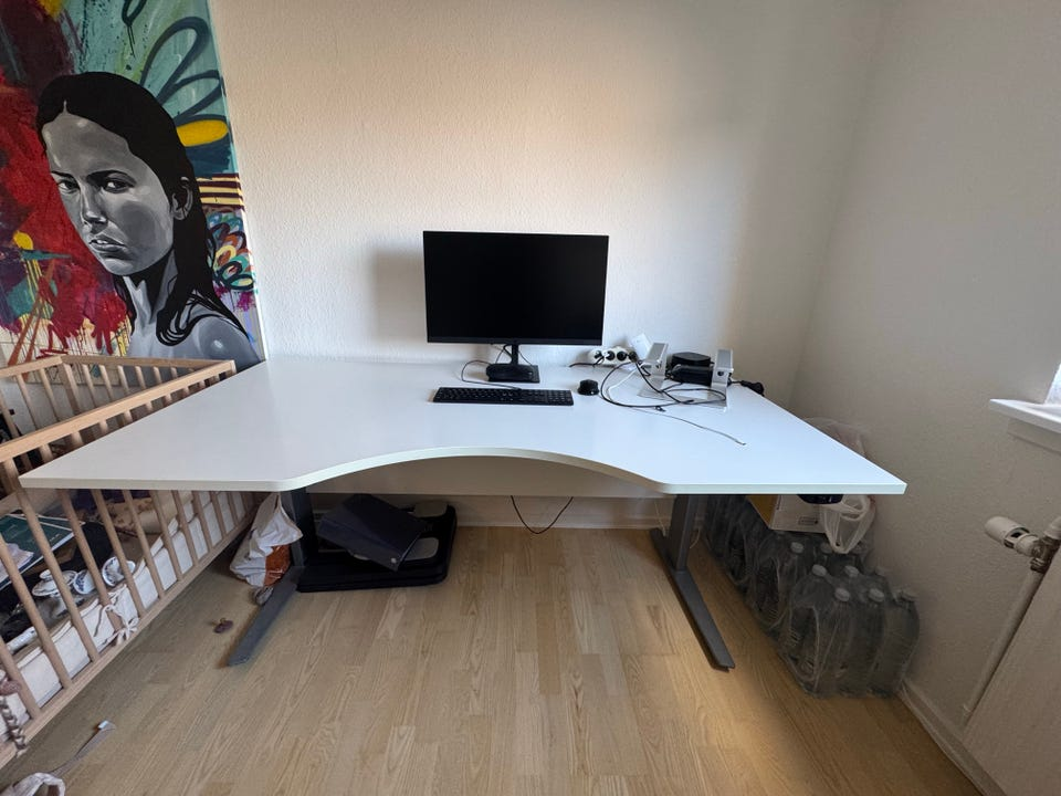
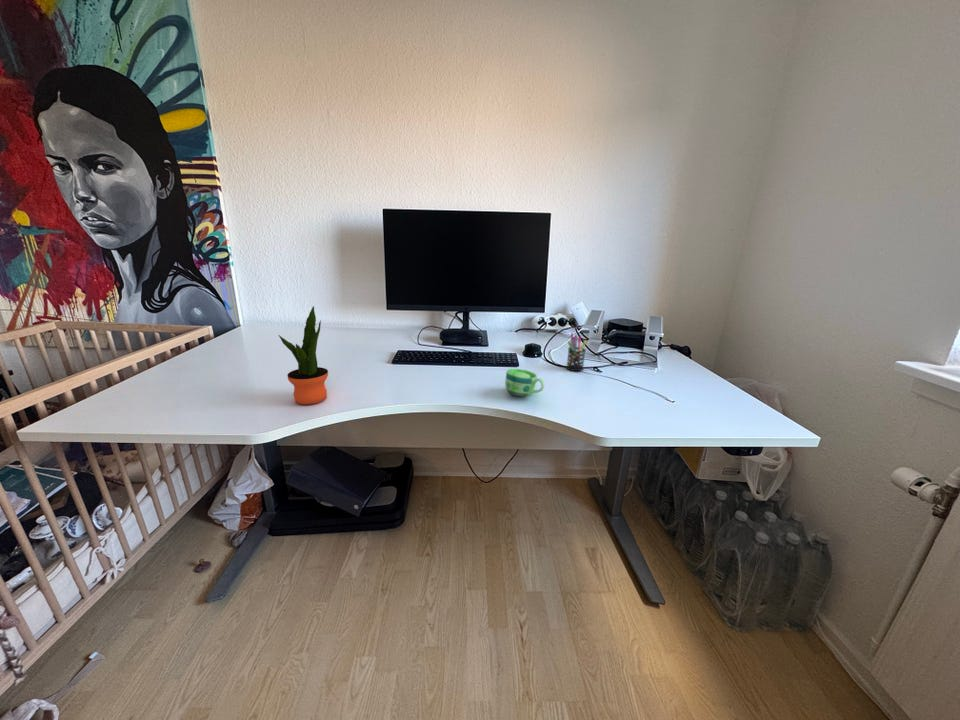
+ cup (525, 383)
+ pen holder (574, 351)
+ potted plant (307, 354)
